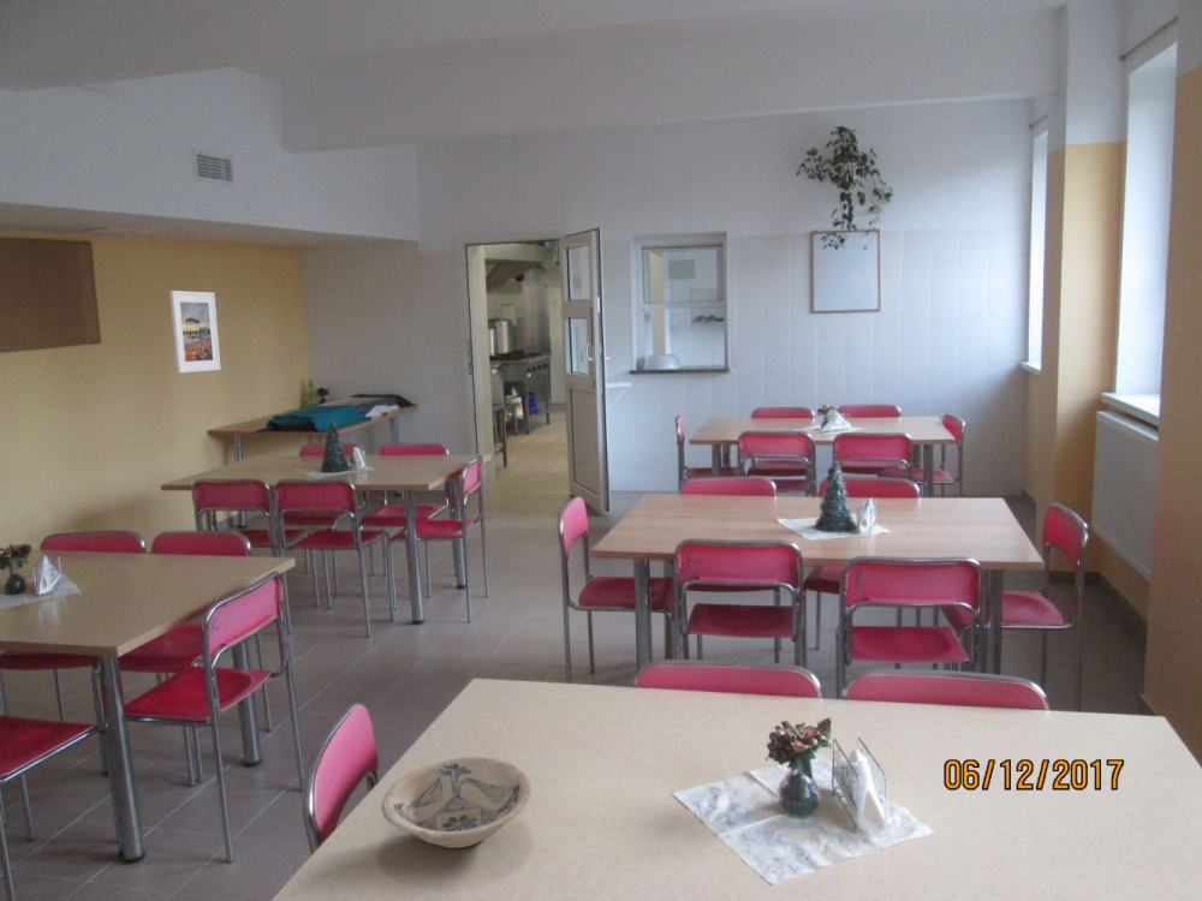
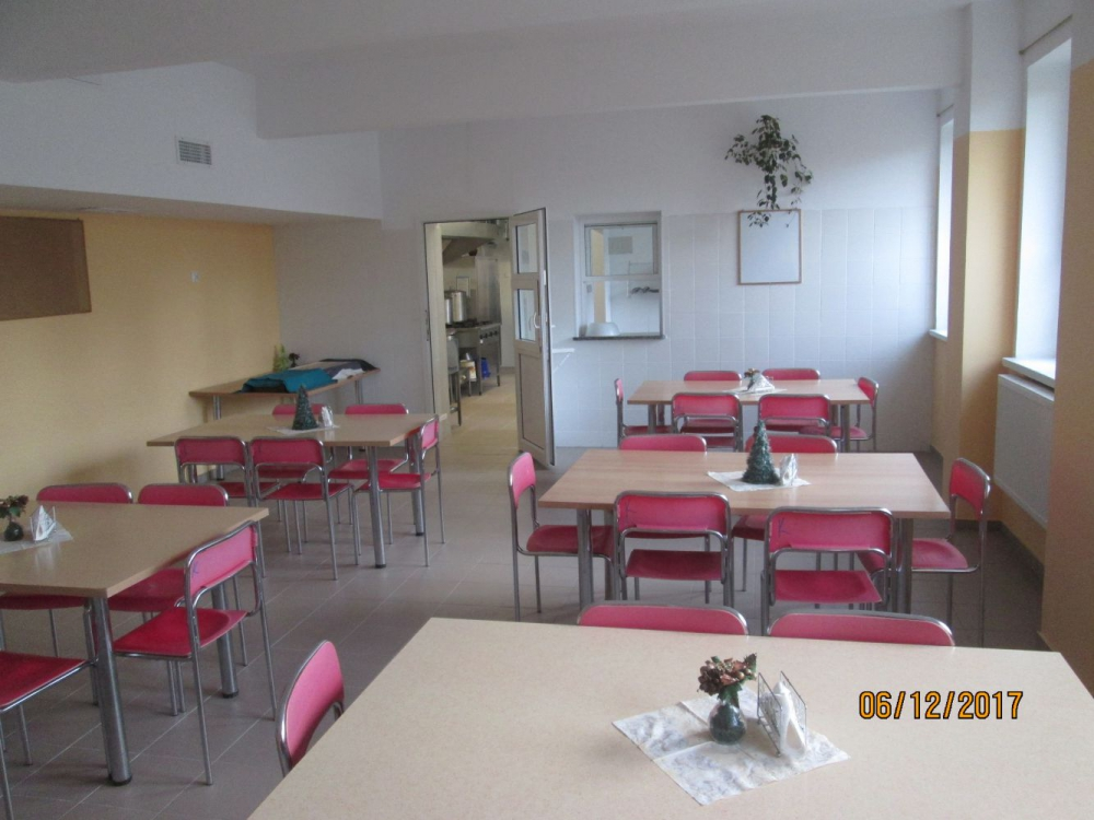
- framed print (196, 332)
- bowl (458, 810)
